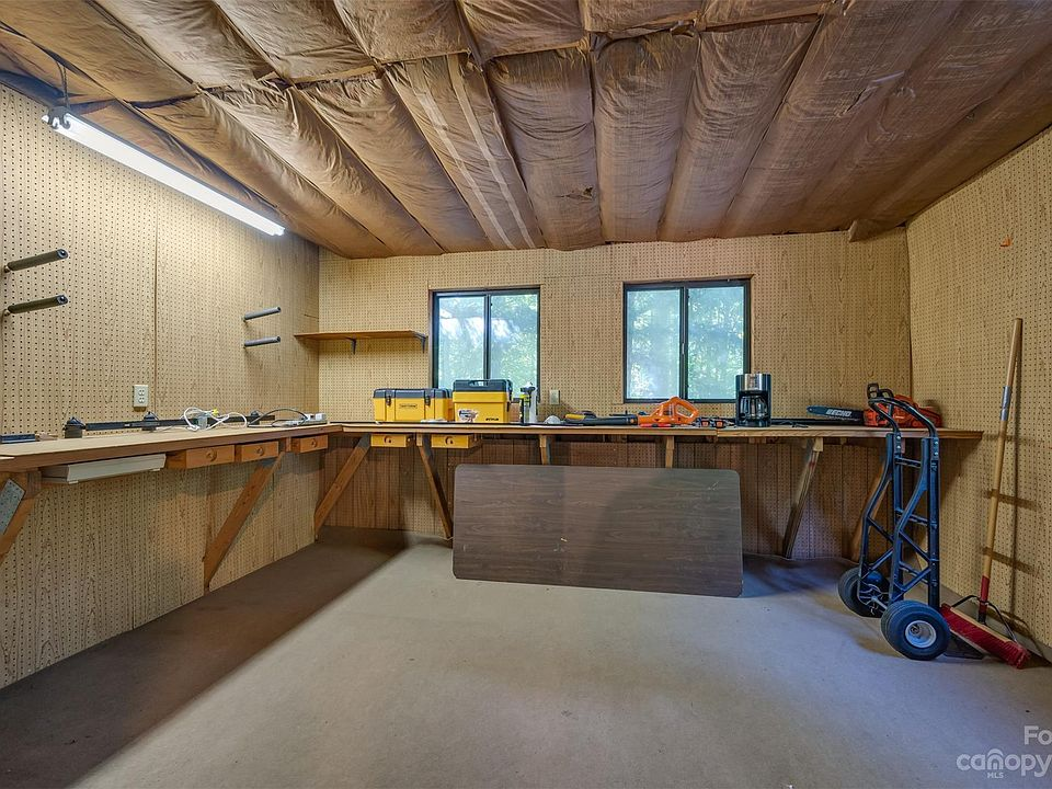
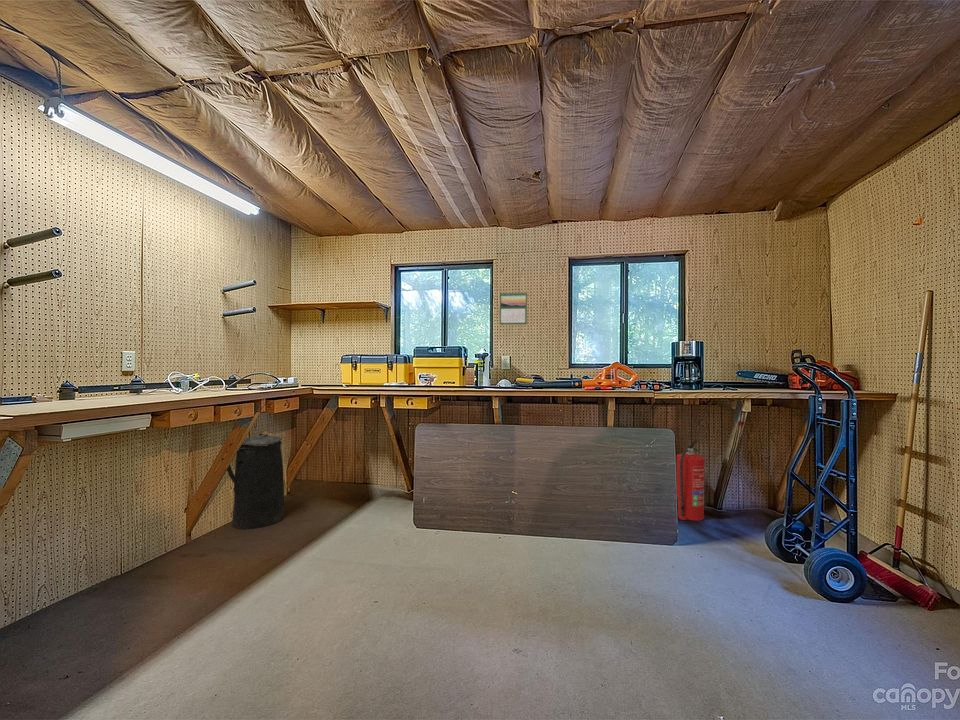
+ calendar (513, 307)
+ fire extinguisher (689, 478)
+ trash can (256, 477)
